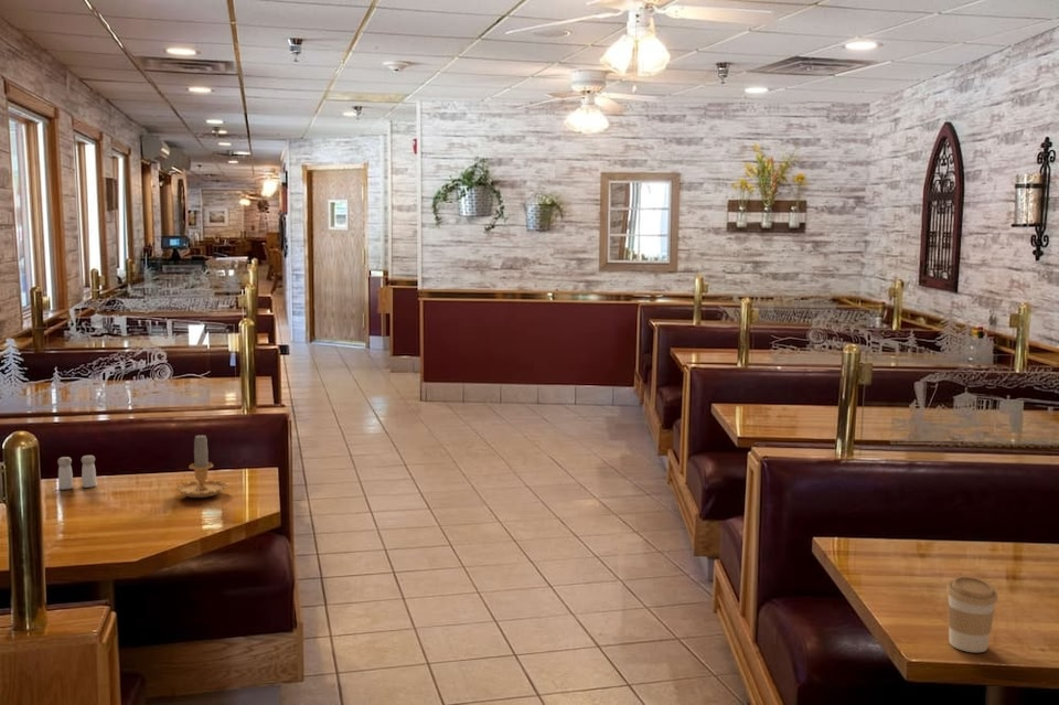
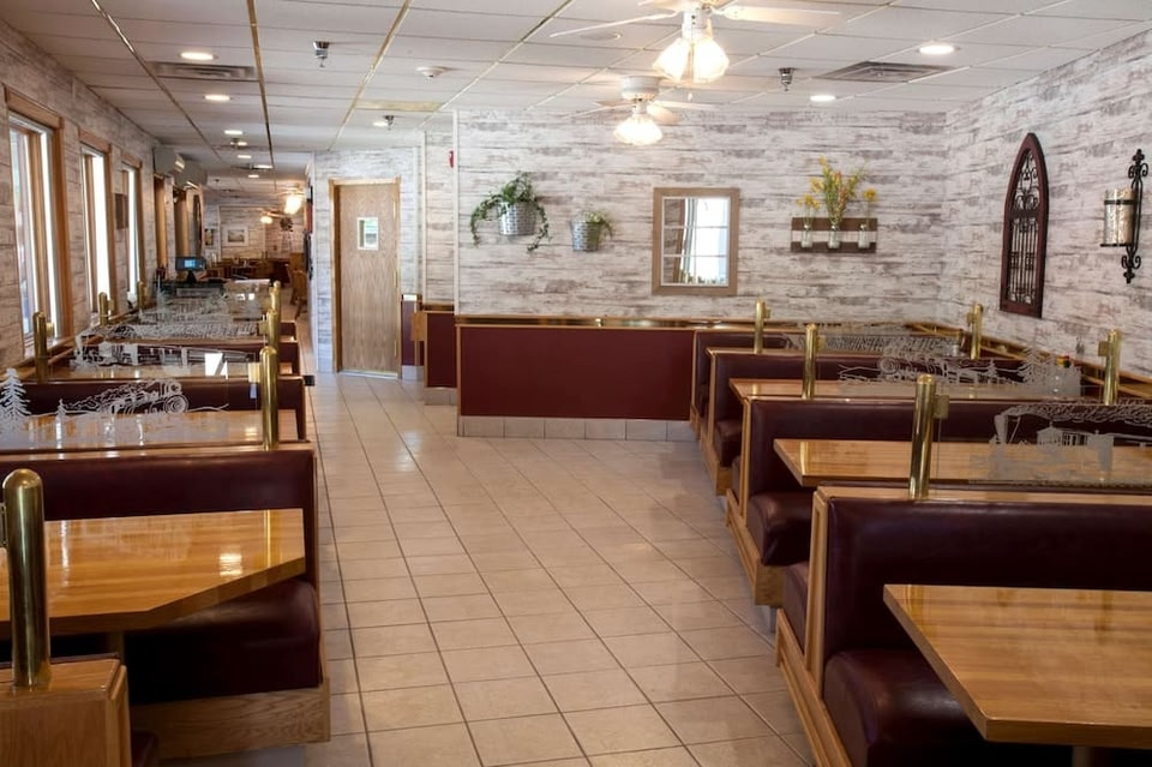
- coffee cup (970, 613)
- candle (200, 464)
- salt and pepper shaker (82, 471)
